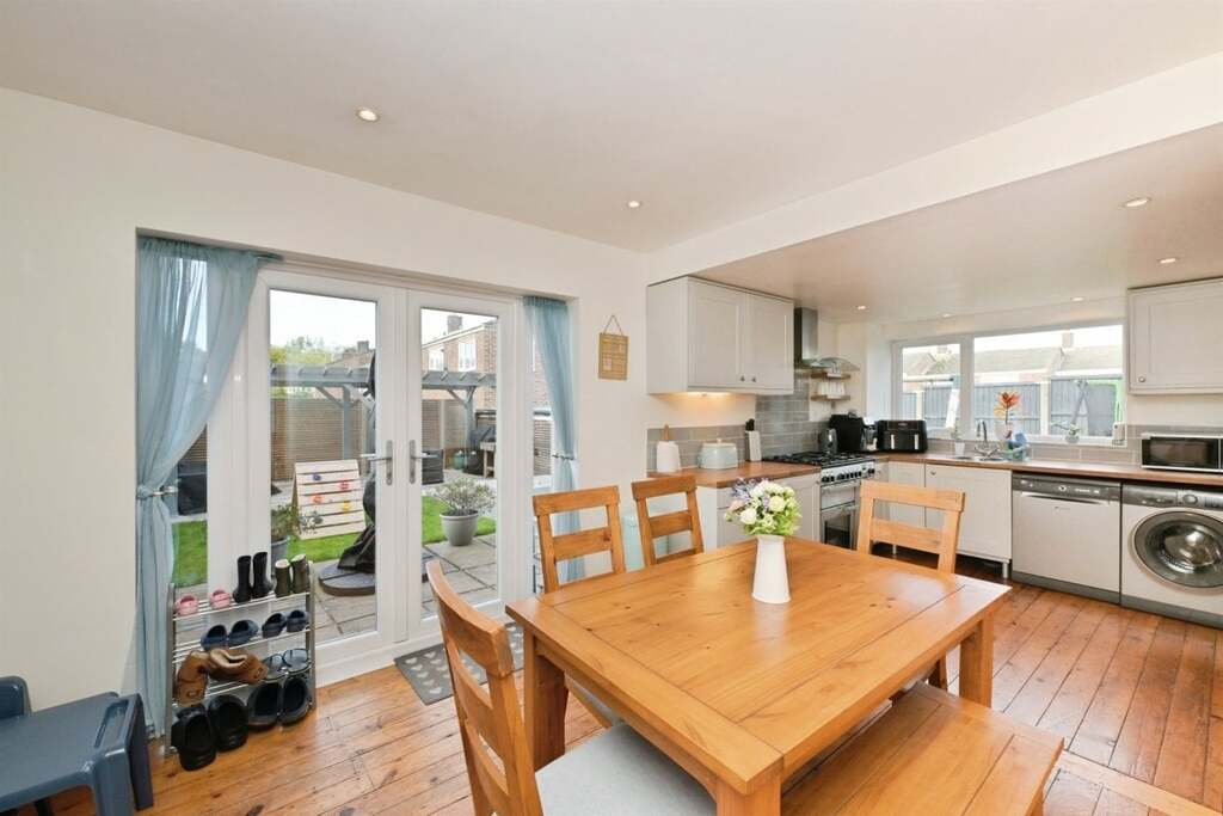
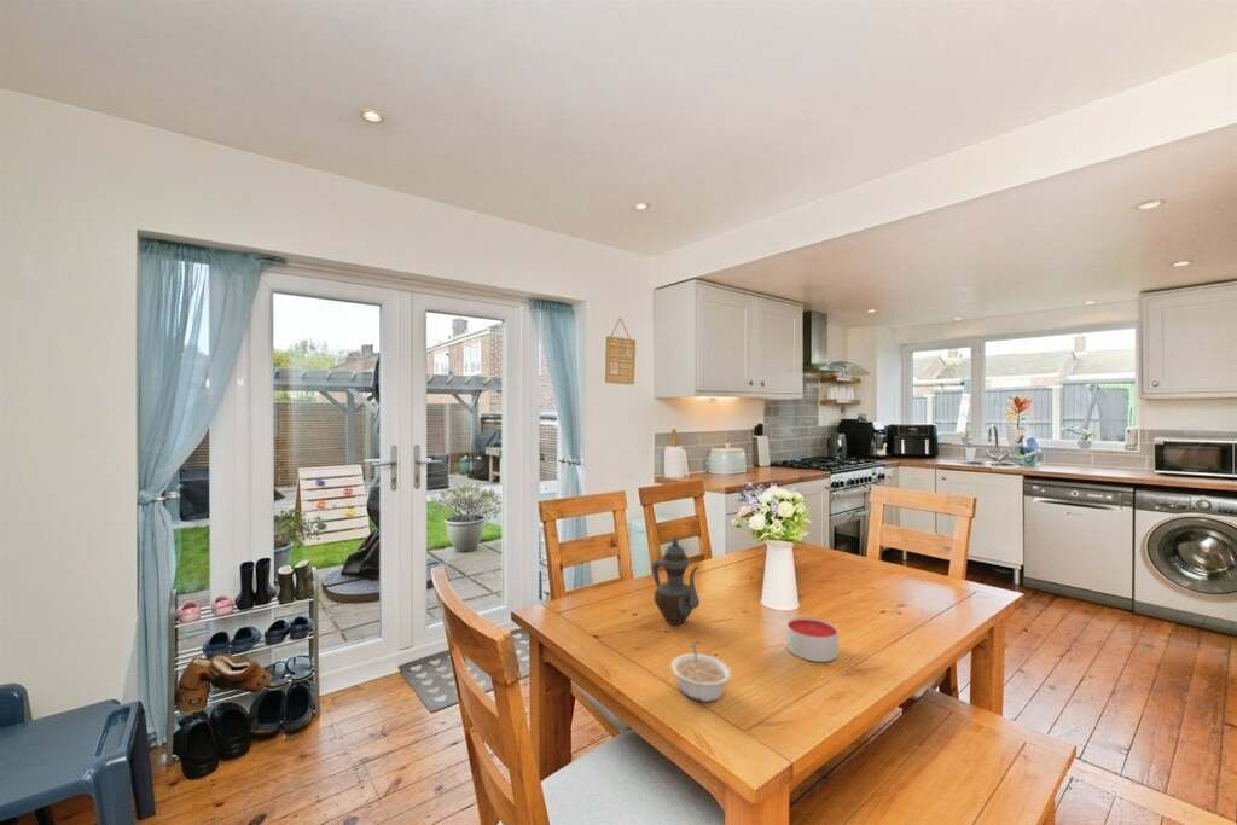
+ teapot (674, 577)
+ candle (812, 637)
+ legume (698, 675)
